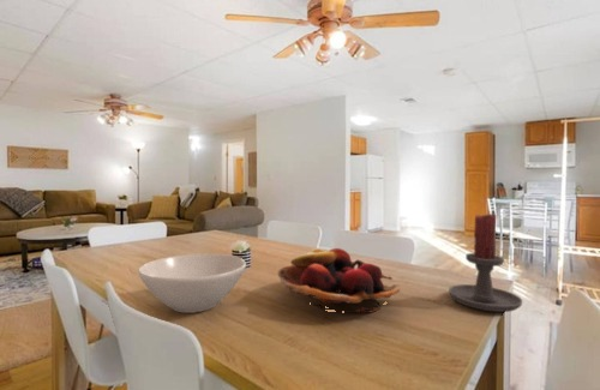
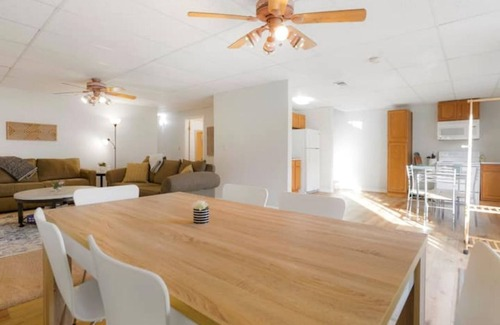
- candle holder (484, 256)
- fruit basket (332, 275)
- bowl (194, 283)
